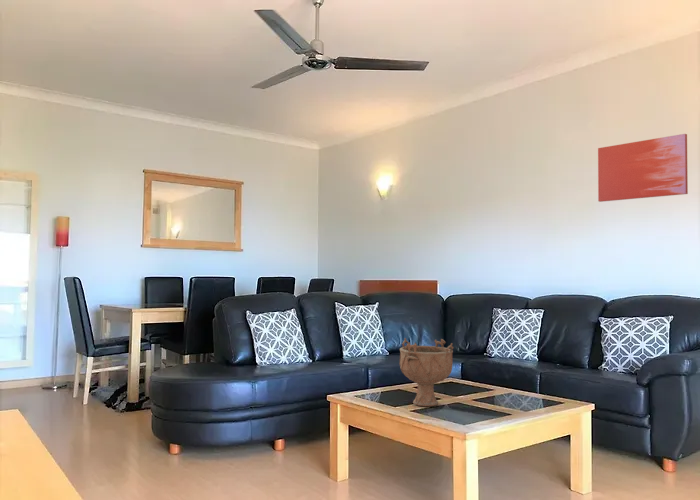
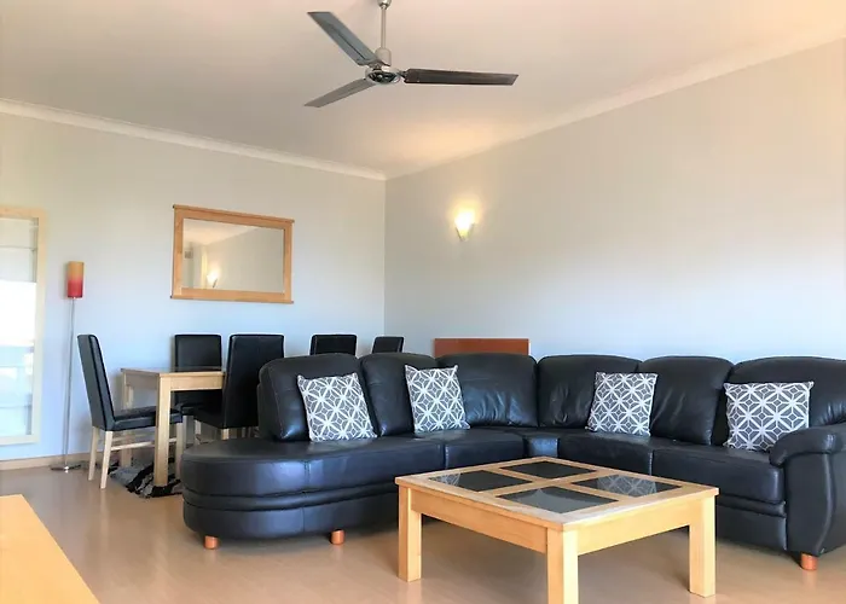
- decorative bowl (426, 372)
- wall art (640, 169)
